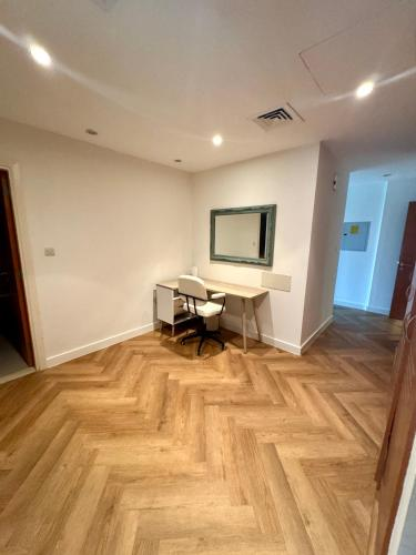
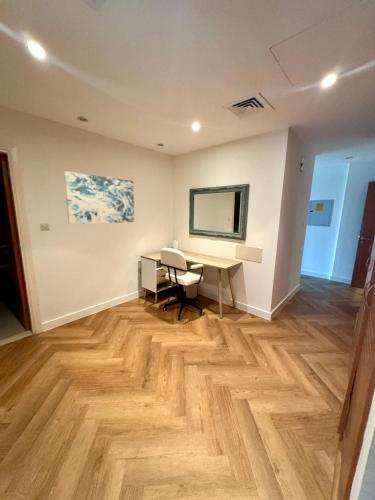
+ wall art (103, 200)
